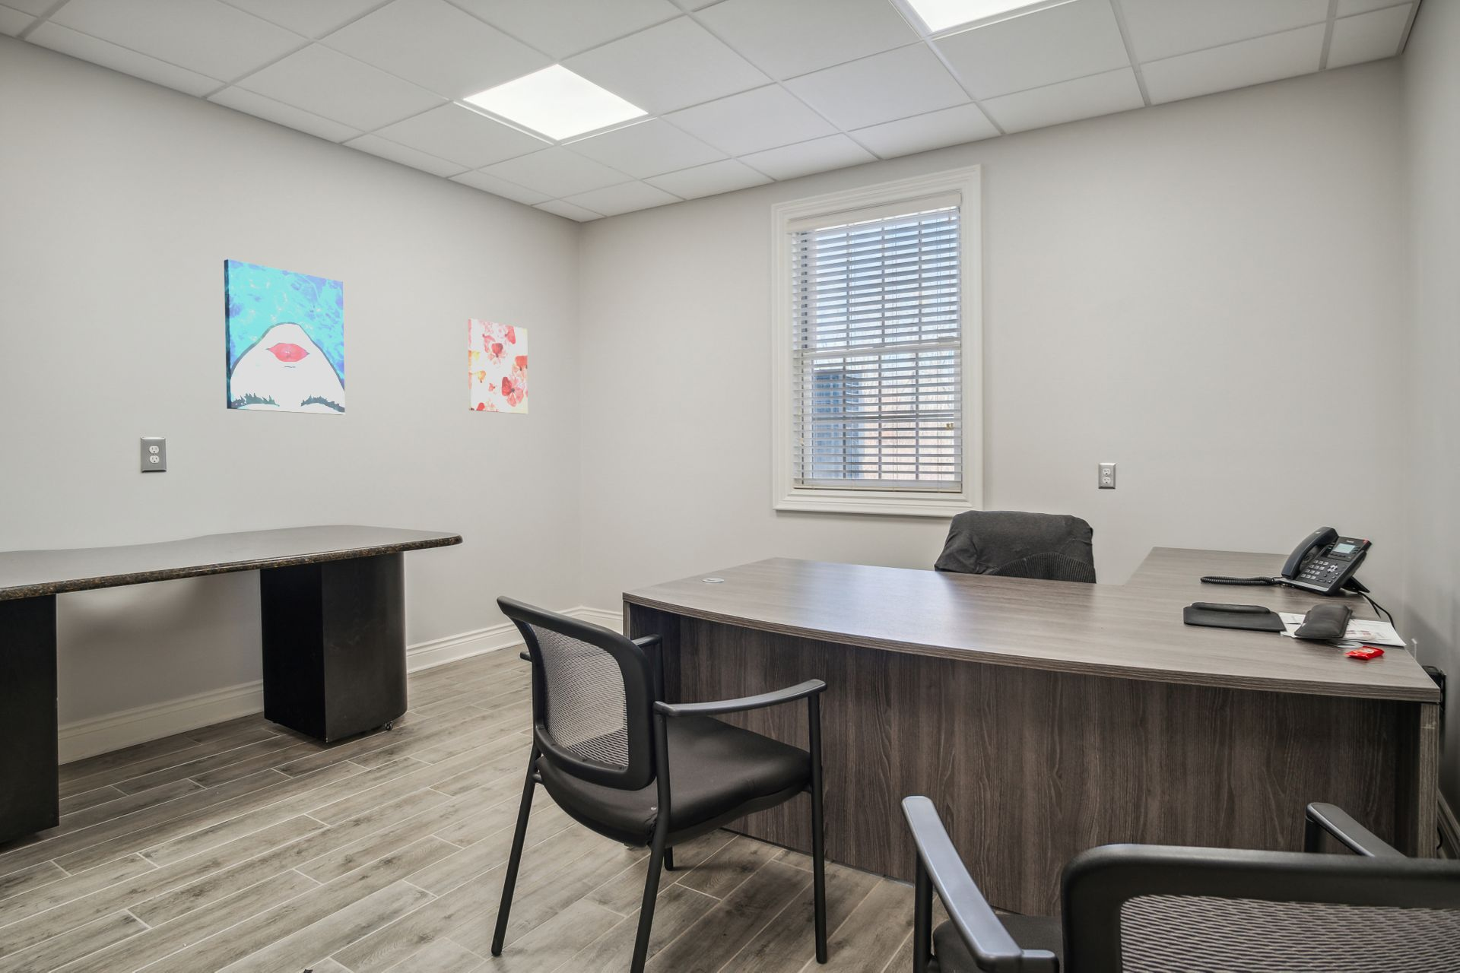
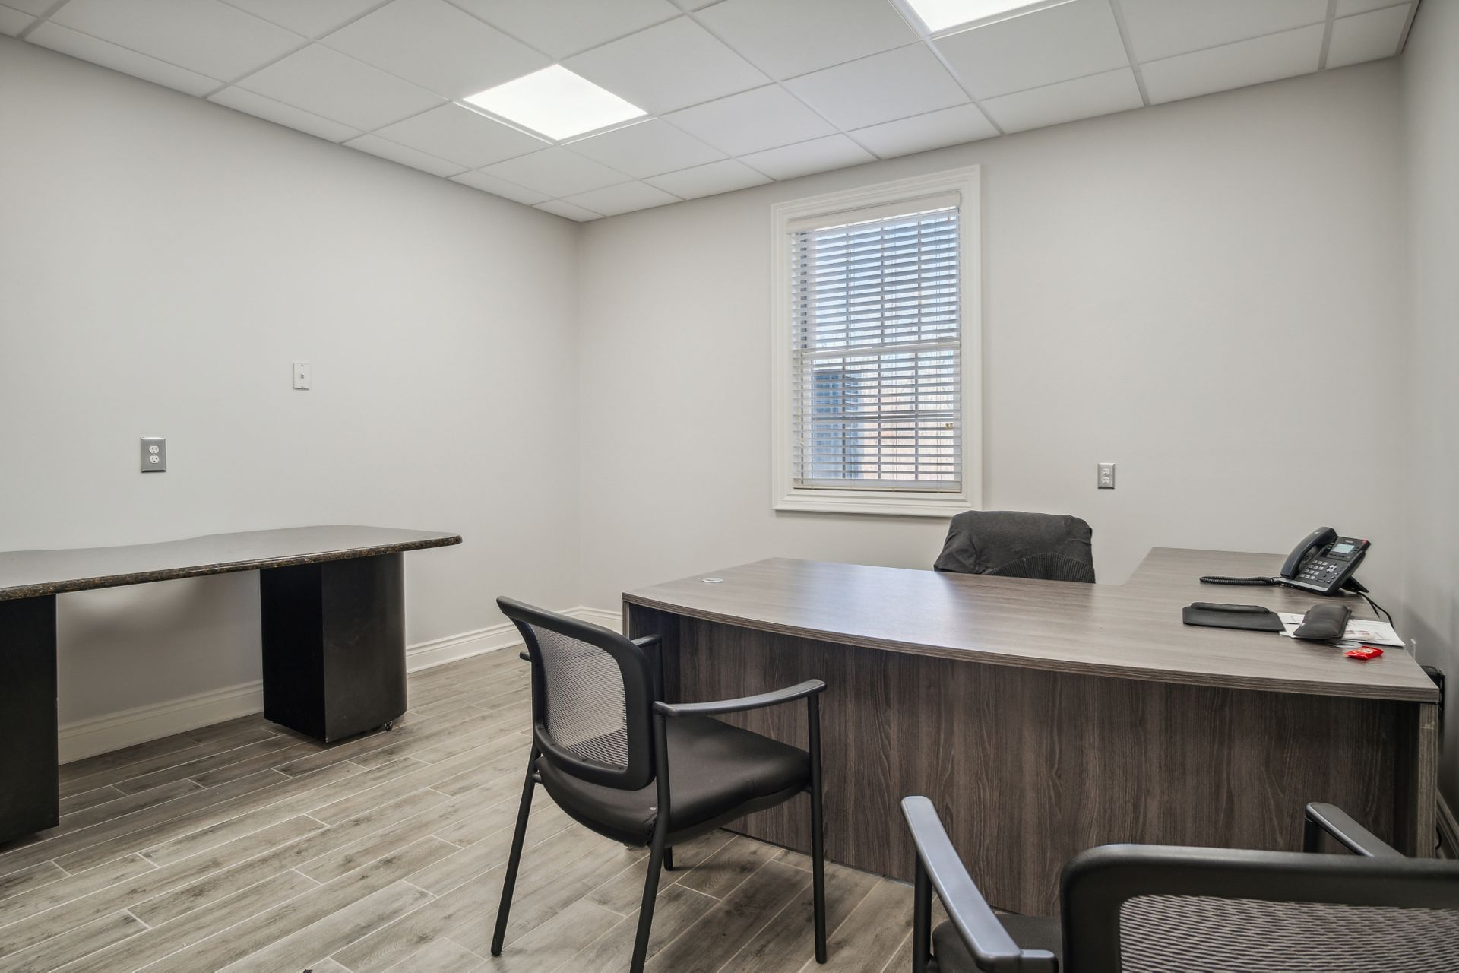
- wall art (288, 341)
- wall art (499, 368)
